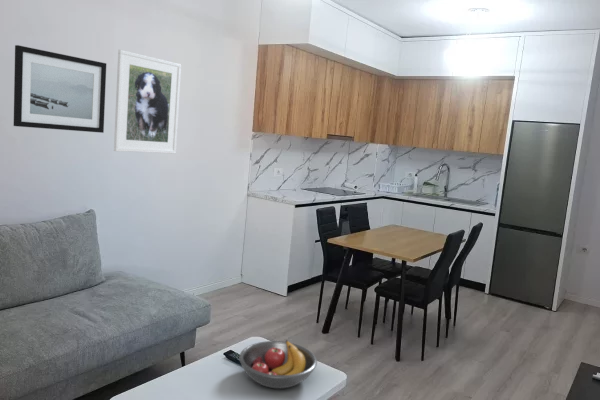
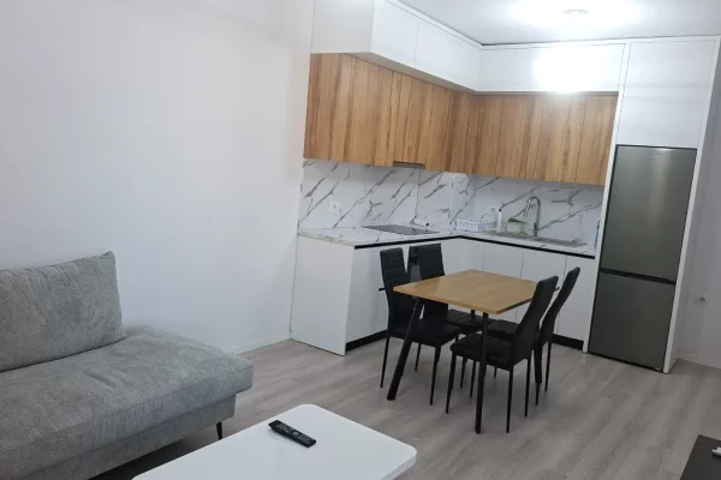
- wall art (62, 92)
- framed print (149, 105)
- fruit bowl (277, 365)
